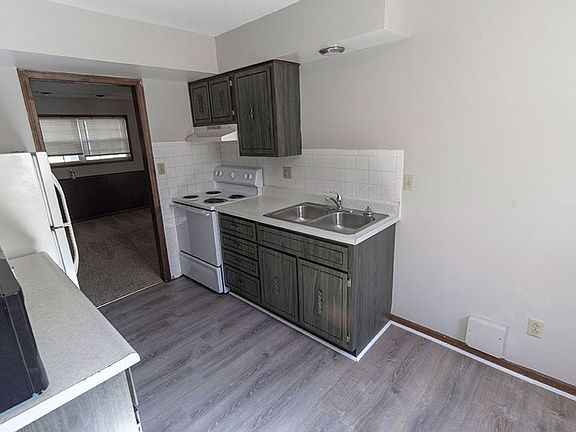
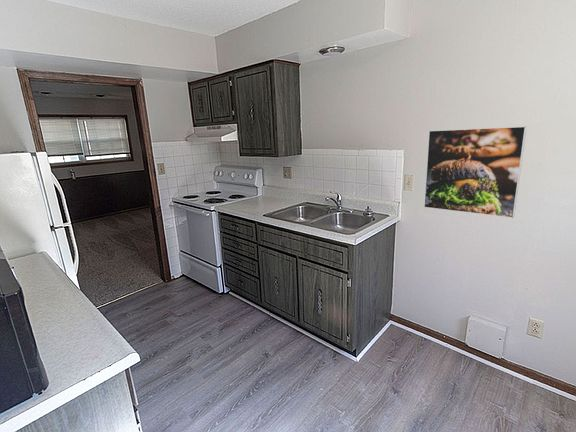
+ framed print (469, 171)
